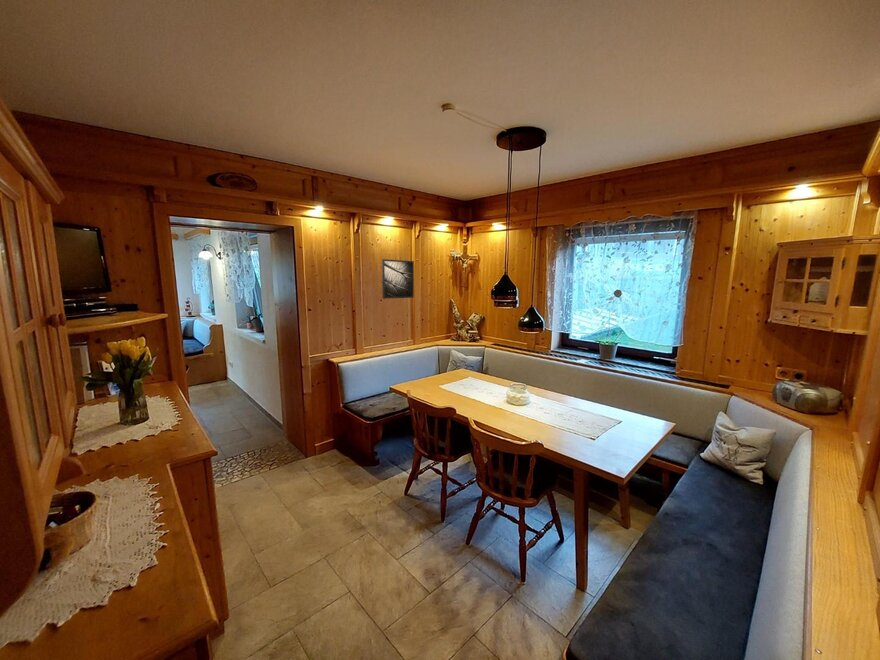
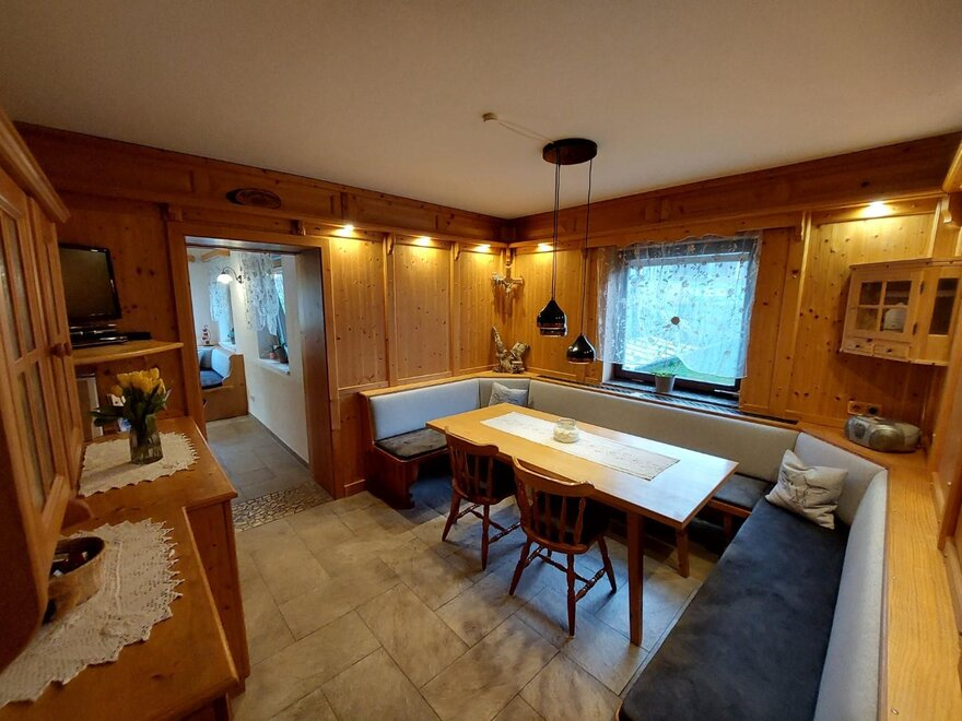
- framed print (398, 279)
